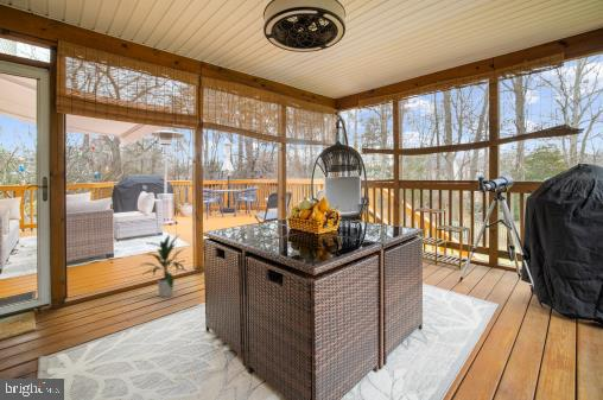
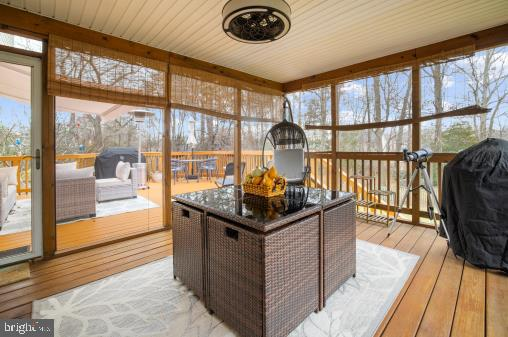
- indoor plant (165, 265)
